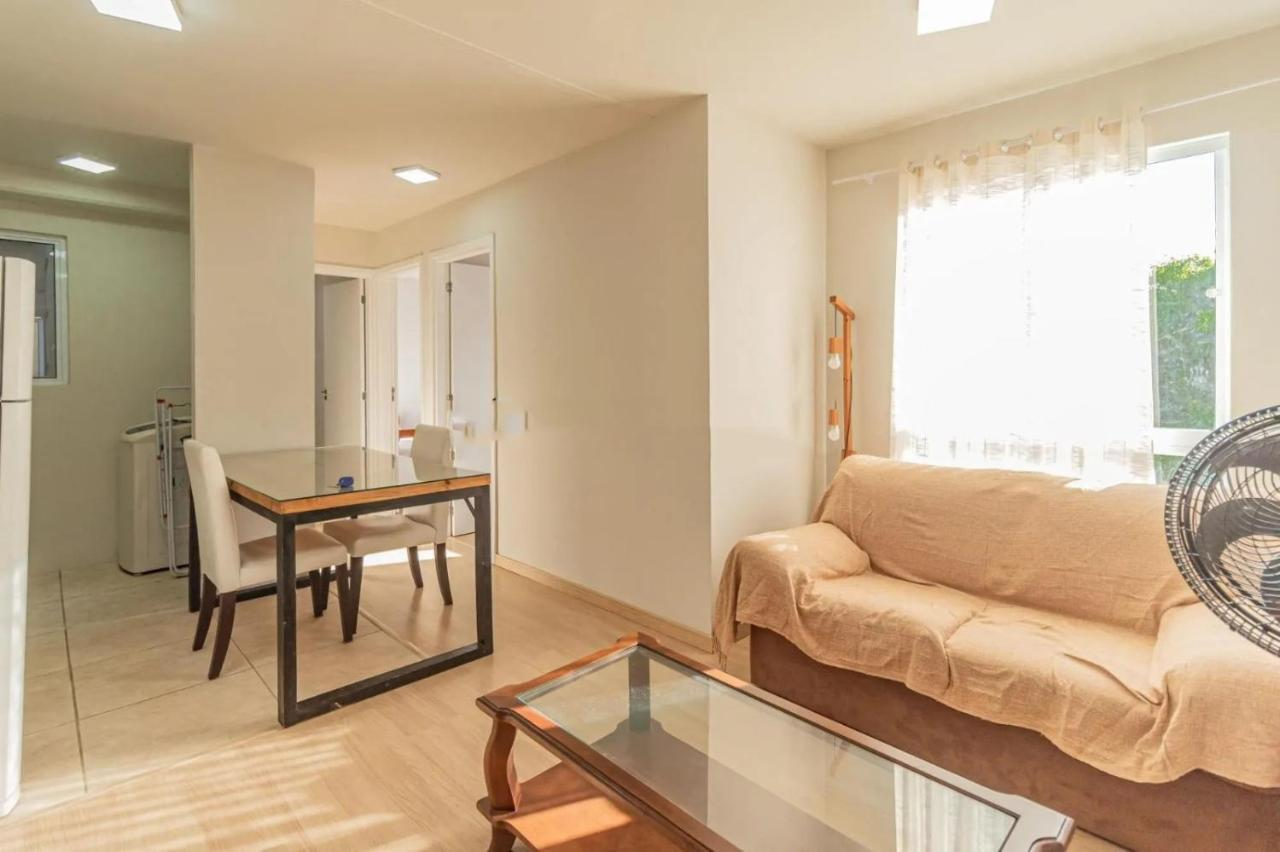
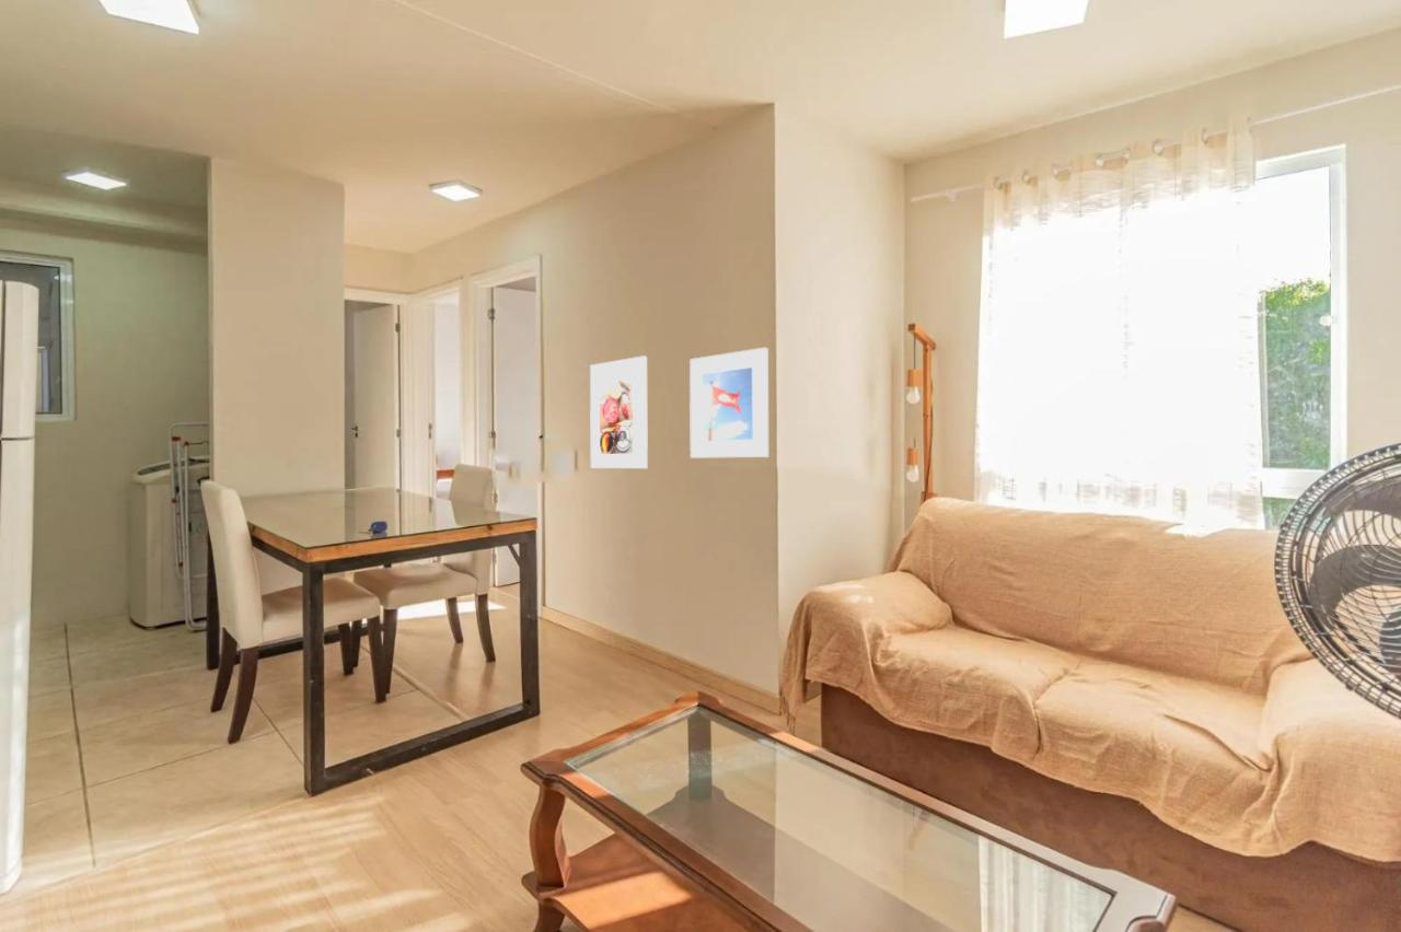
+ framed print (617, 415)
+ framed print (727, 405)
